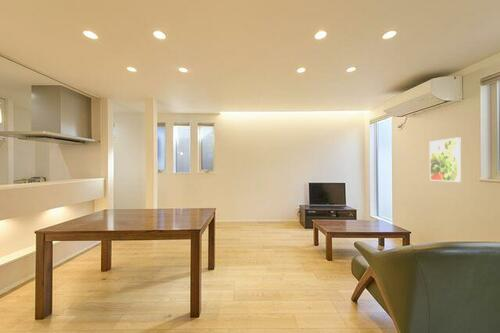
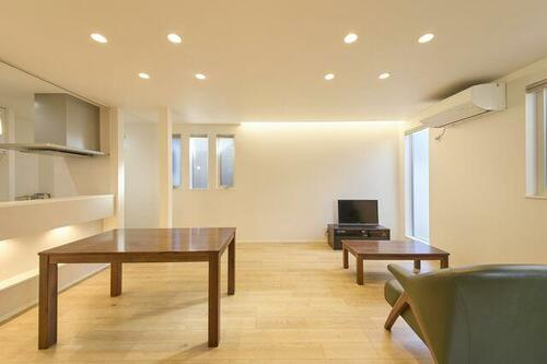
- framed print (444, 160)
